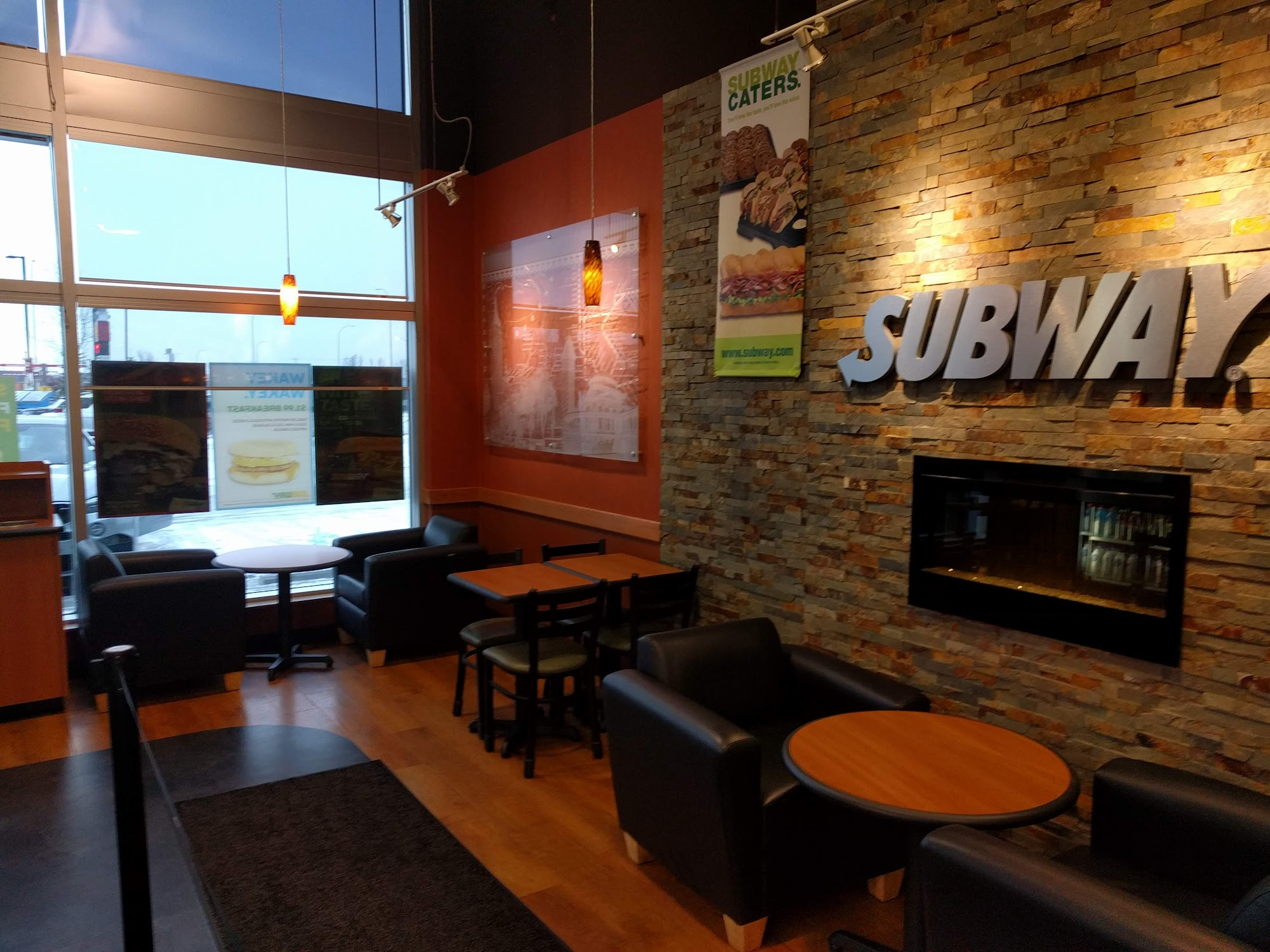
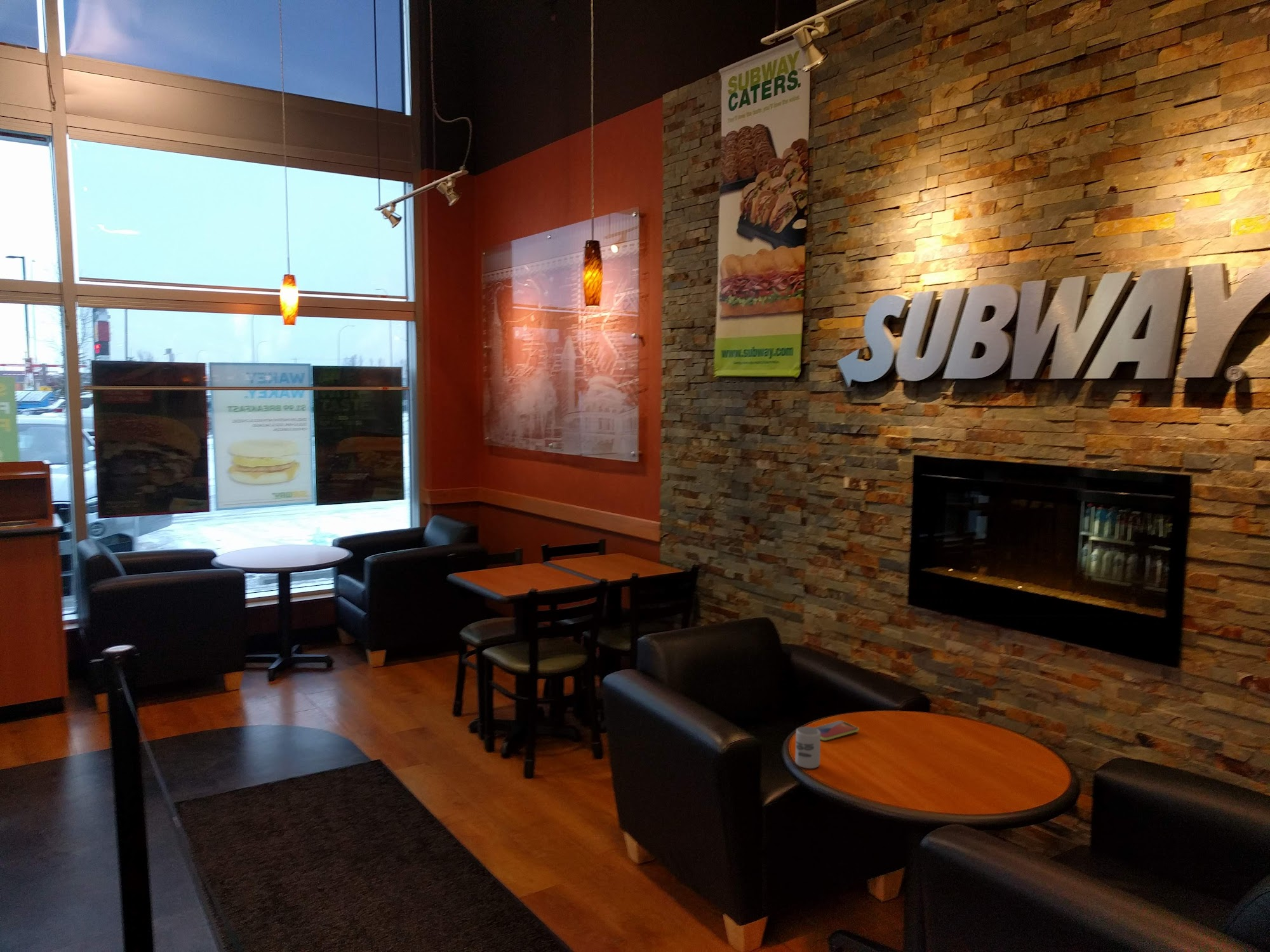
+ cup (808, 747)
+ smartphone (832, 731)
